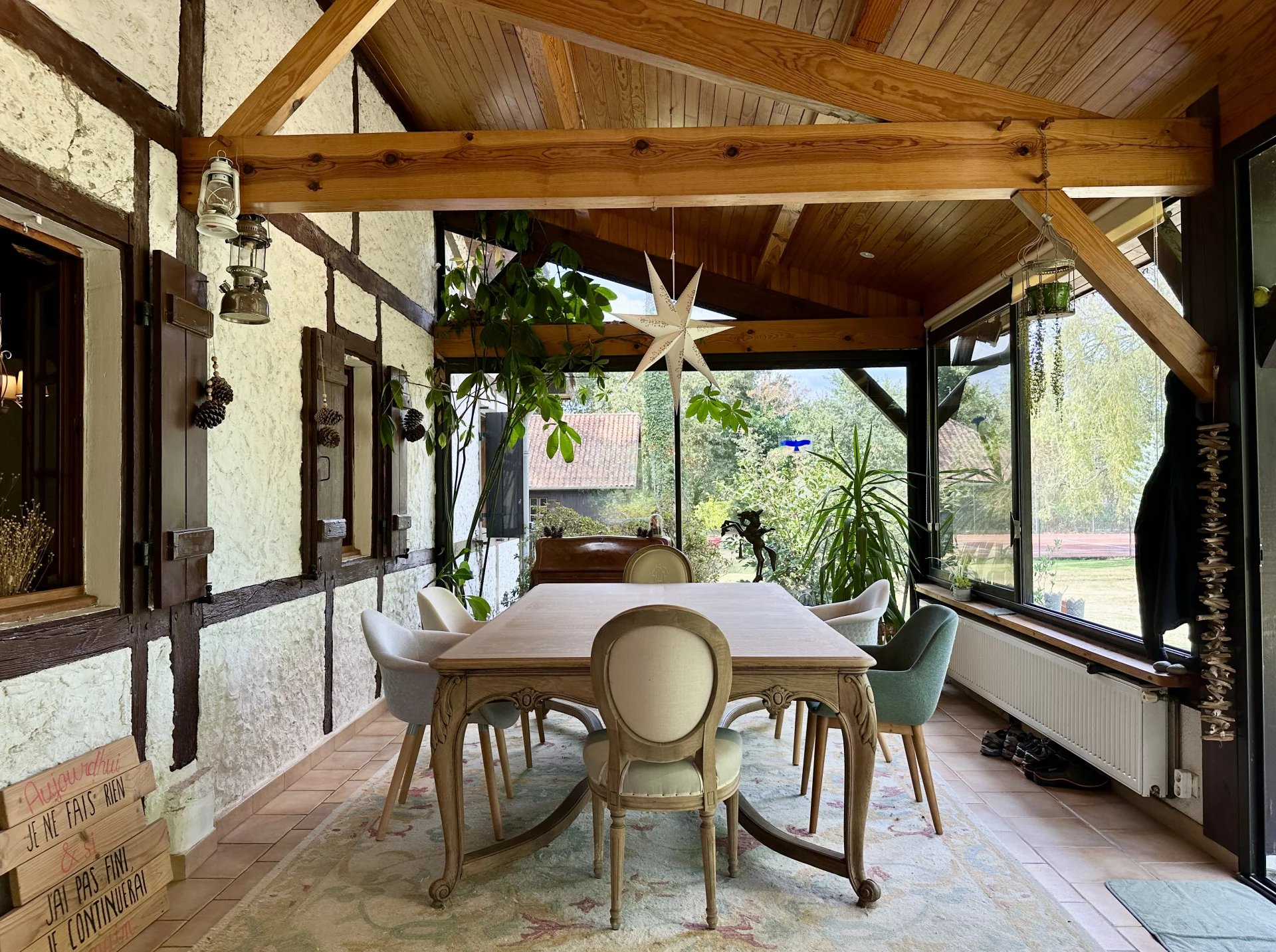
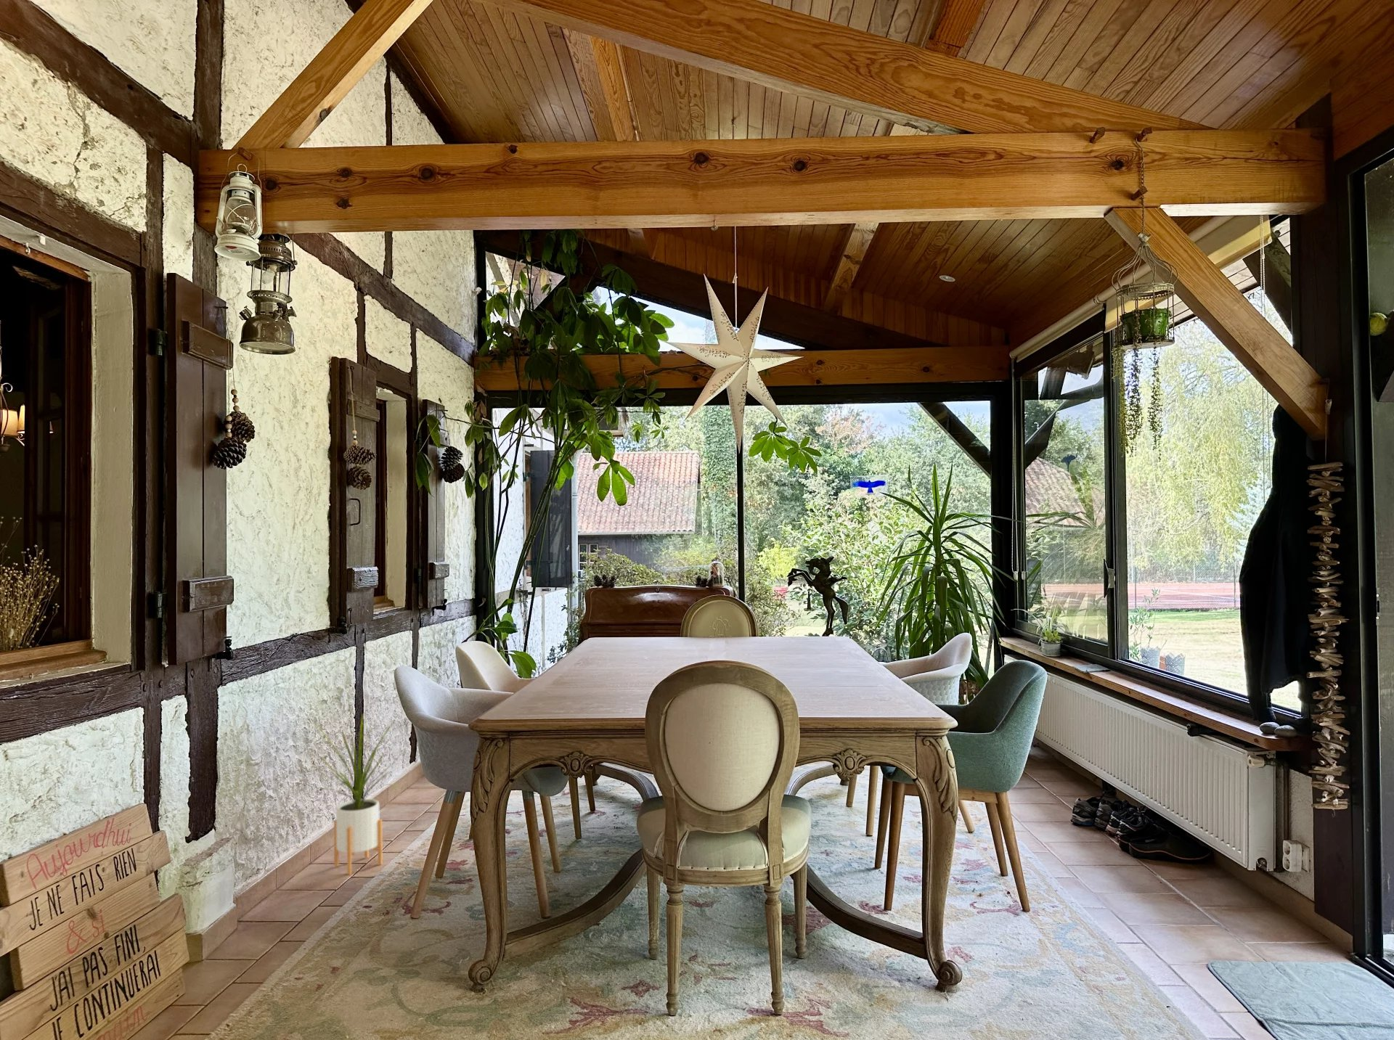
+ house plant (356, 785)
